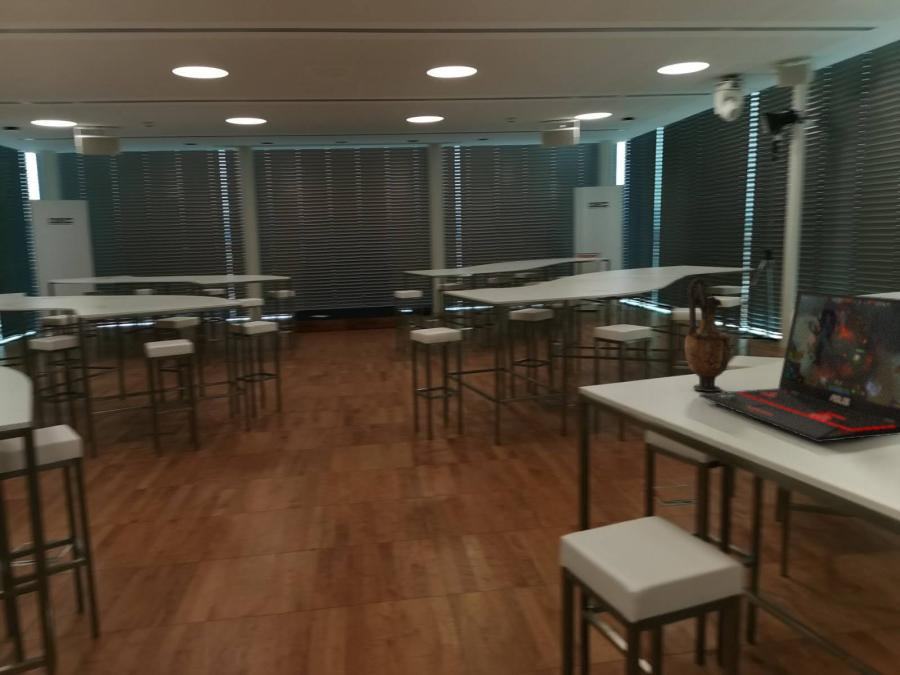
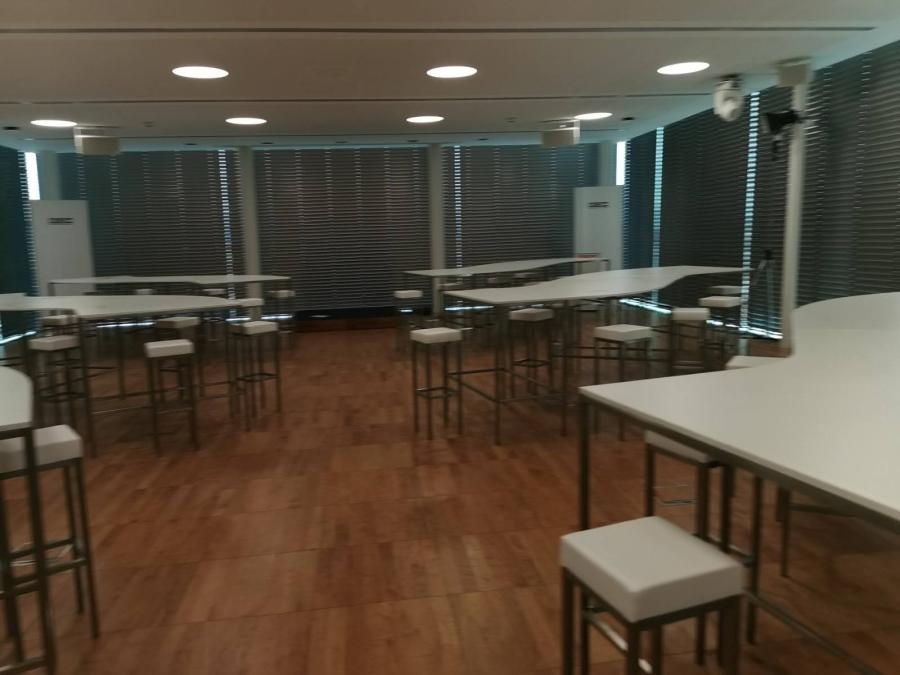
- laptop (806, 356)
- vase (706, 334)
